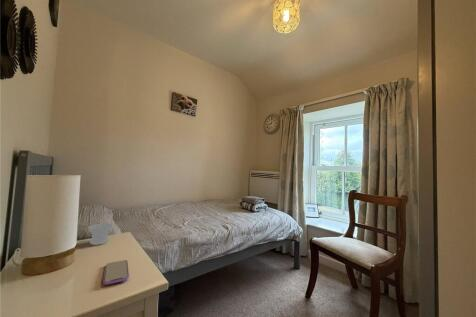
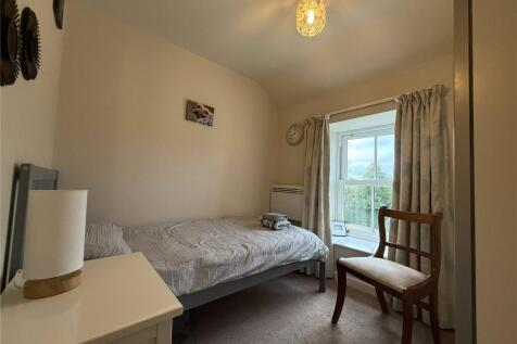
- cup (100, 234)
- smartphone (116, 271)
